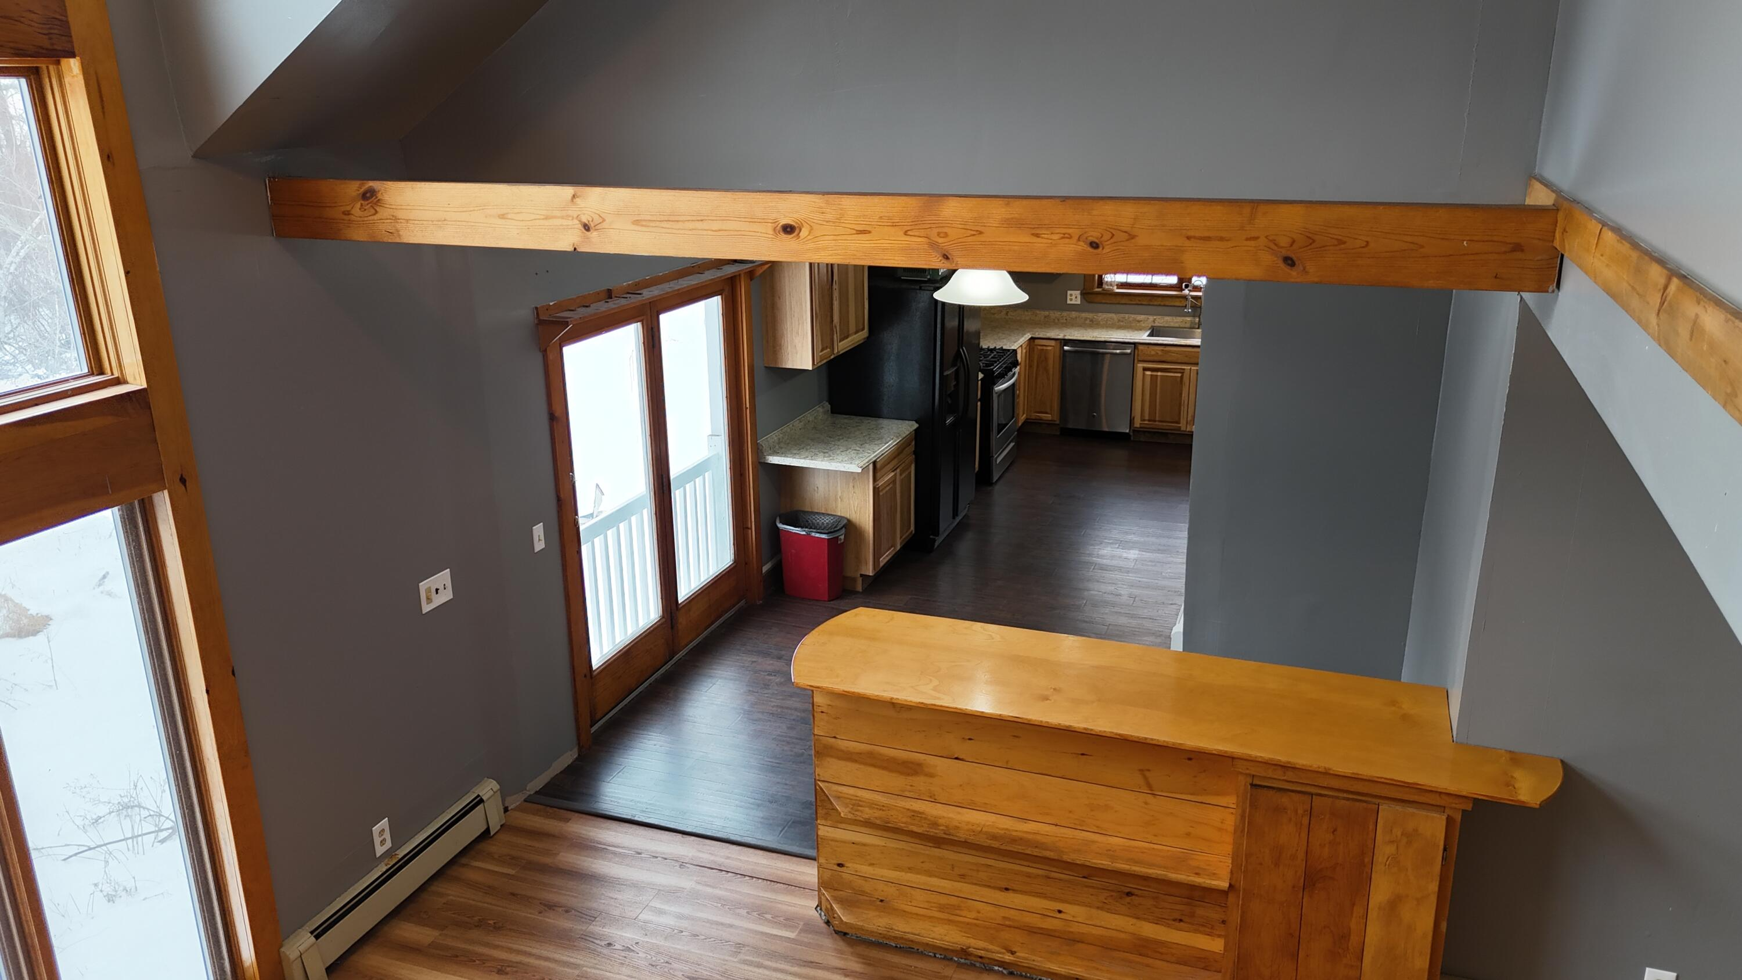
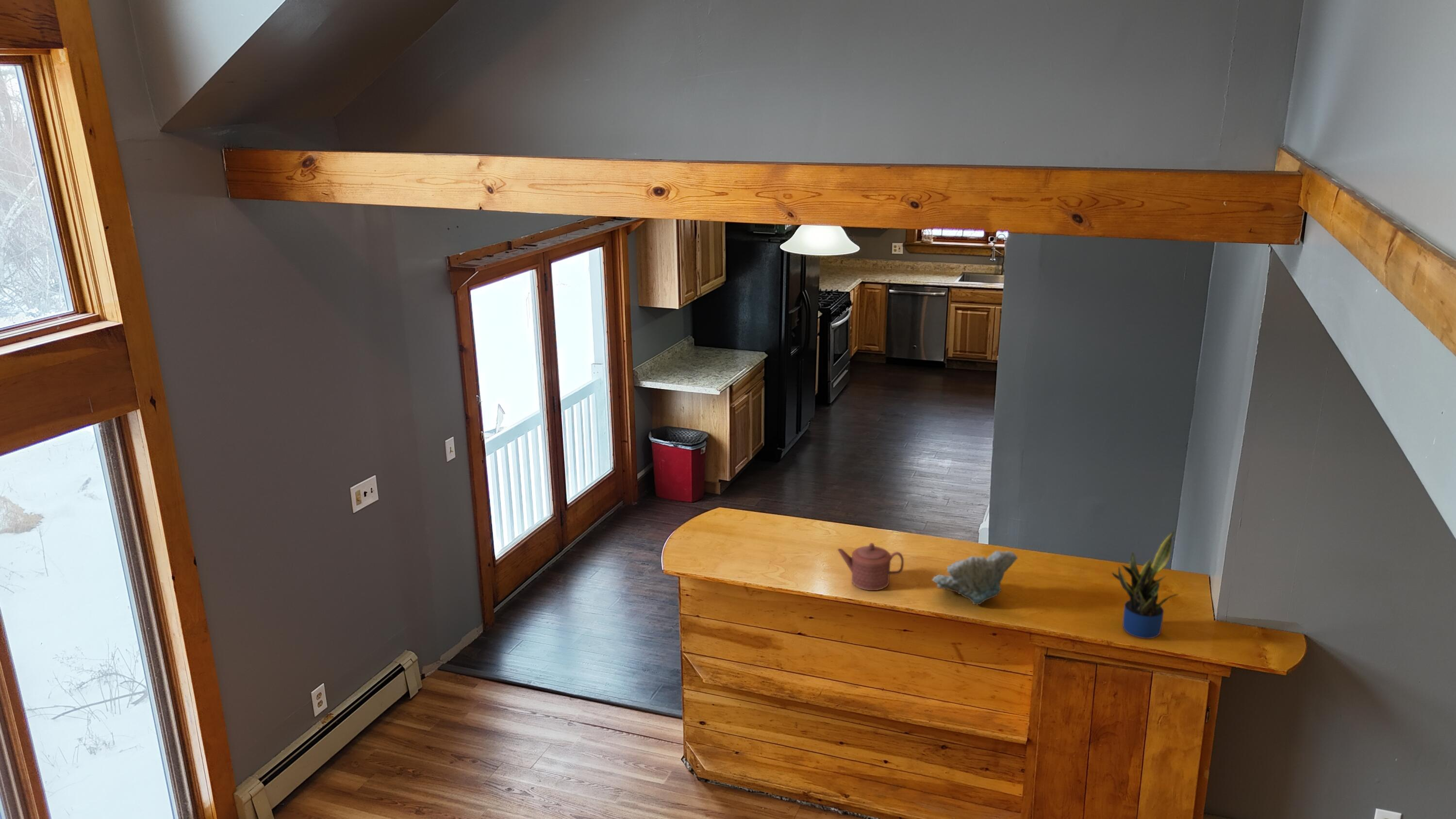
+ teapot (870, 562)
+ decorative bowl (971, 571)
+ potted plant (1146, 582)
